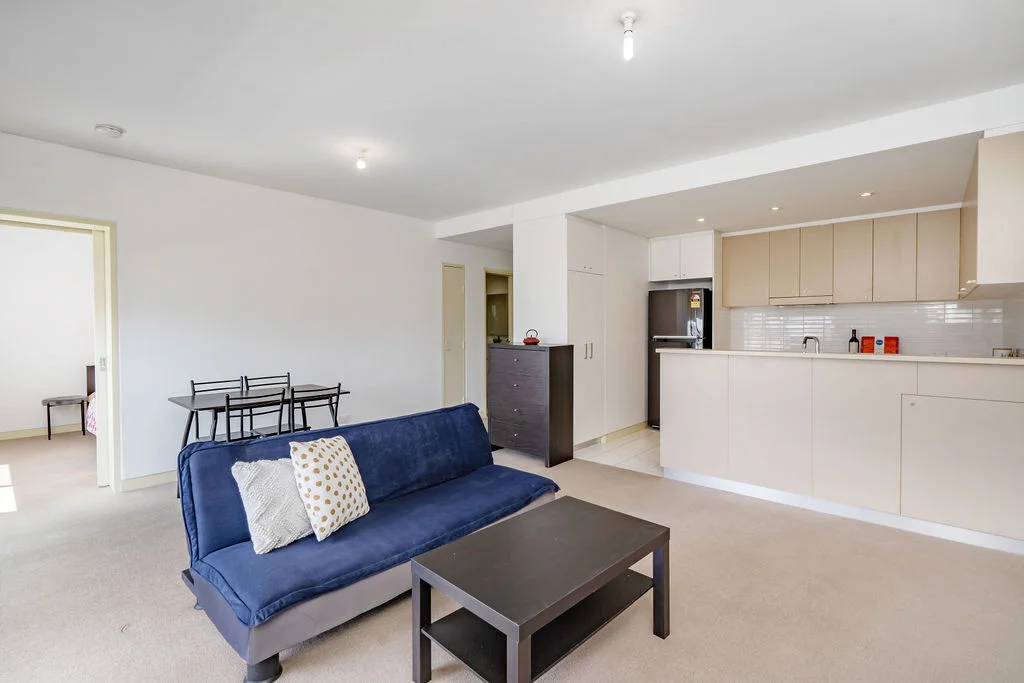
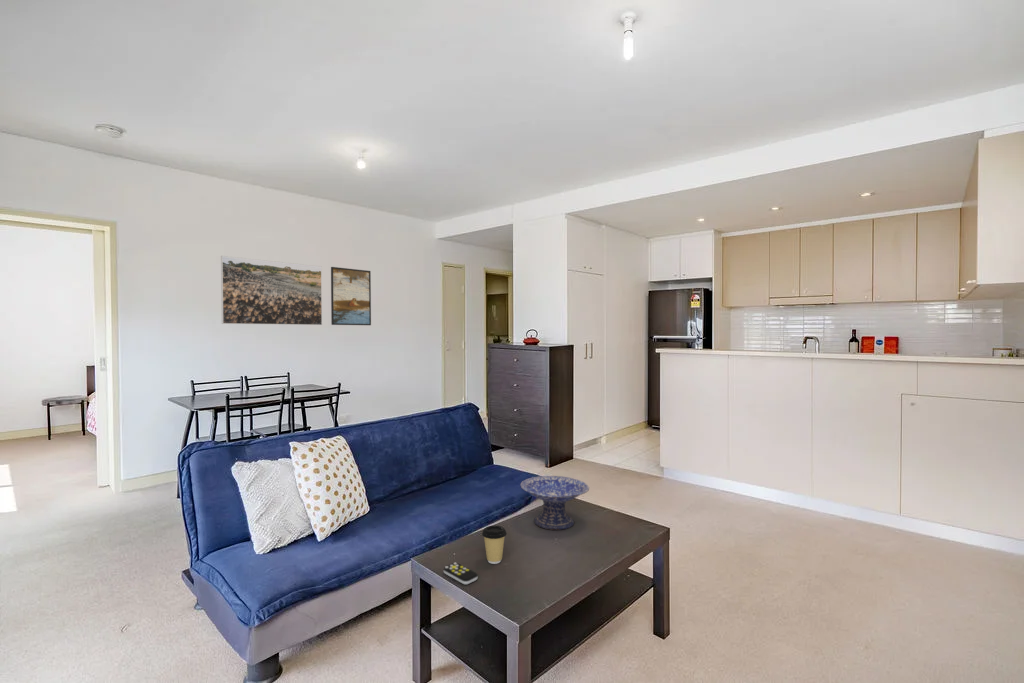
+ coffee cup (494, 544)
+ decorative bowl (554, 503)
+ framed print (275, 293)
+ remote control (460, 573)
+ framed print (351, 297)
